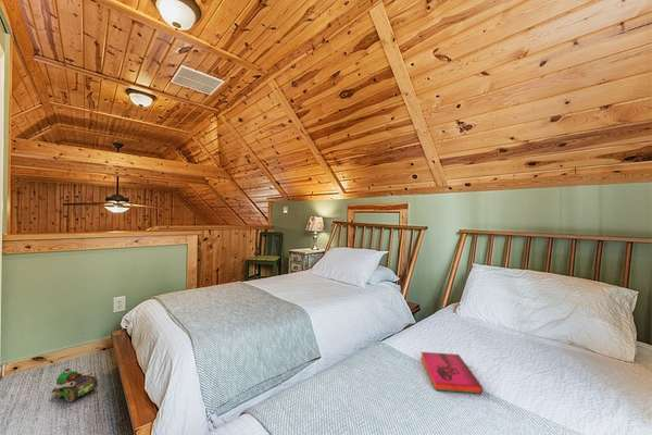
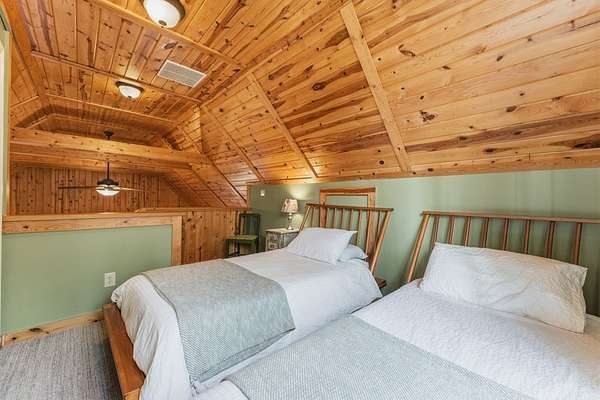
- toy train (73, 382)
- hardback book (448, 370)
